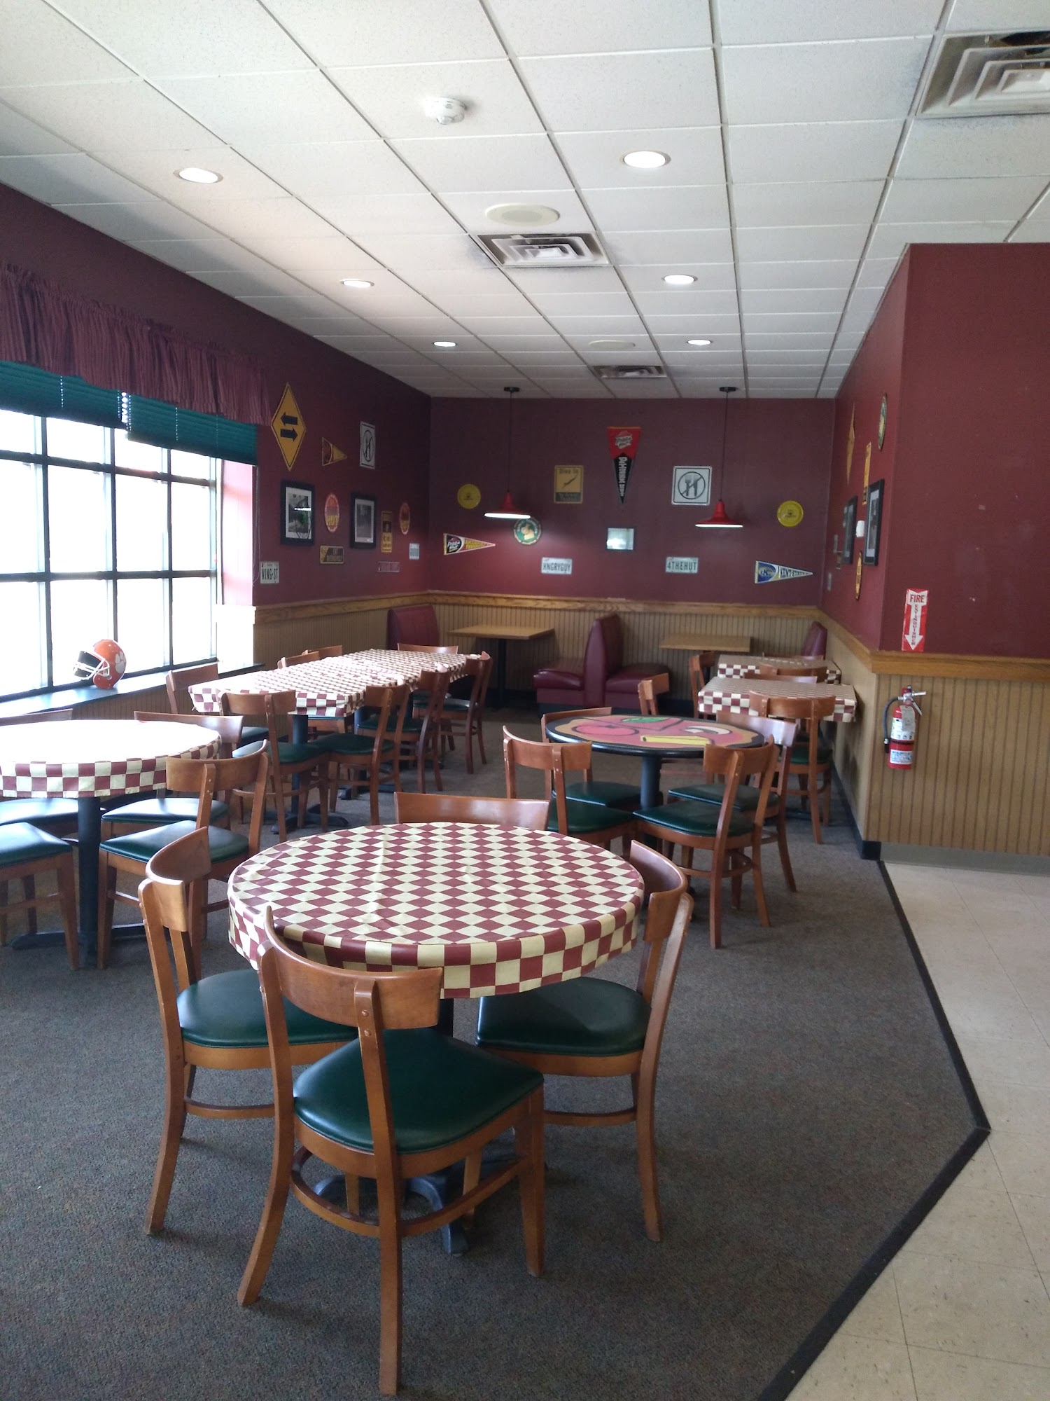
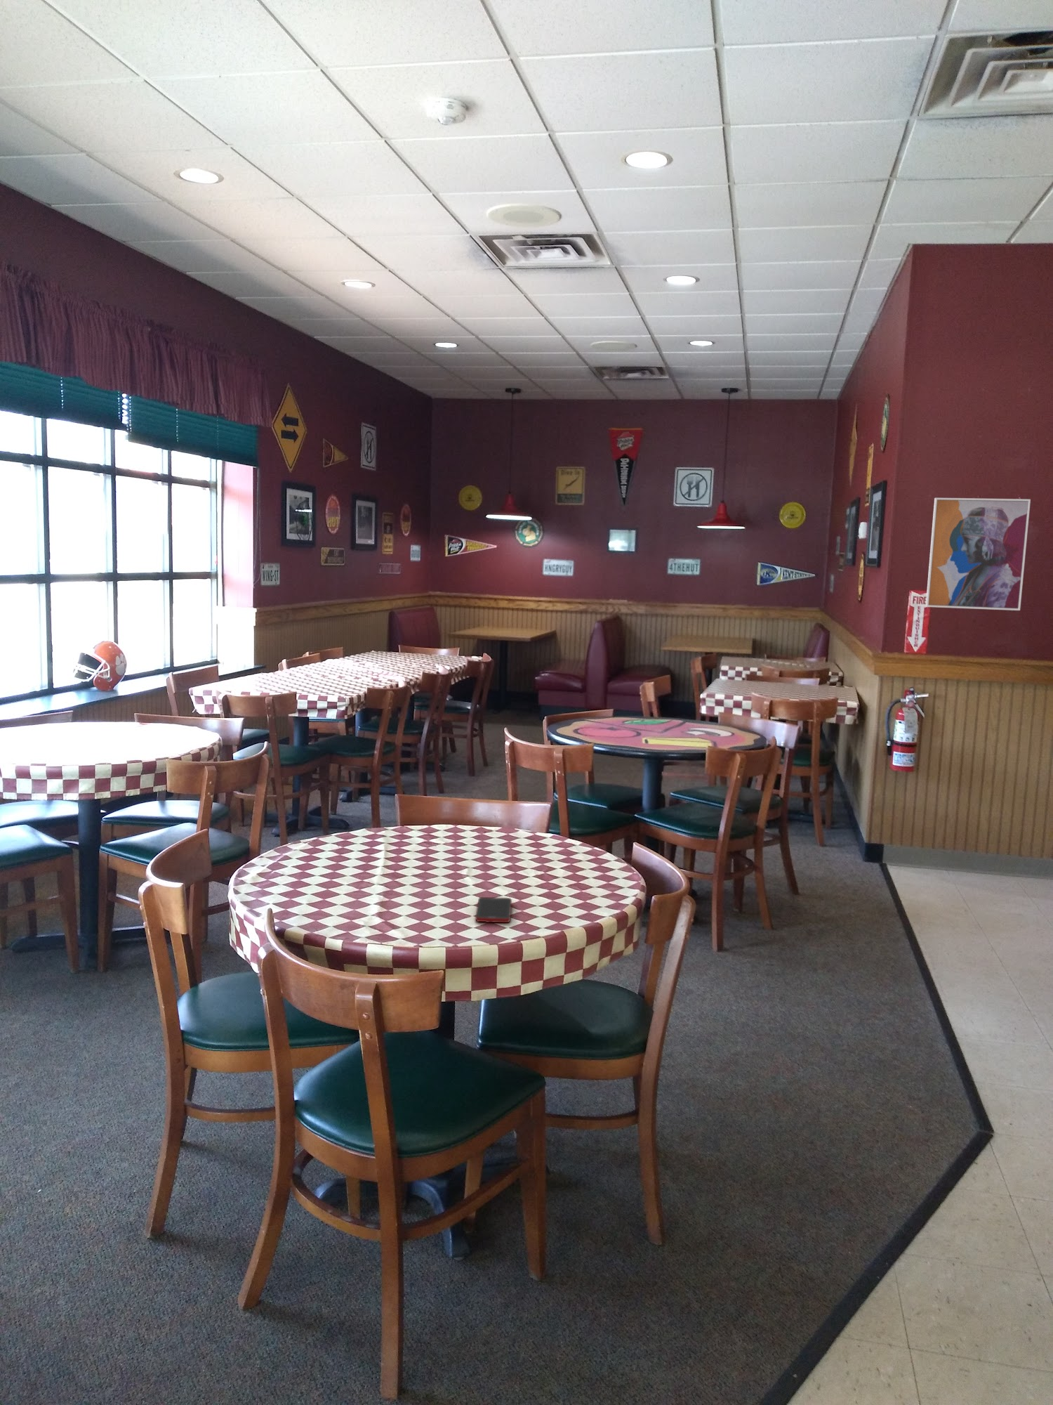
+ cell phone (493, 909)
+ wall art (977, 553)
